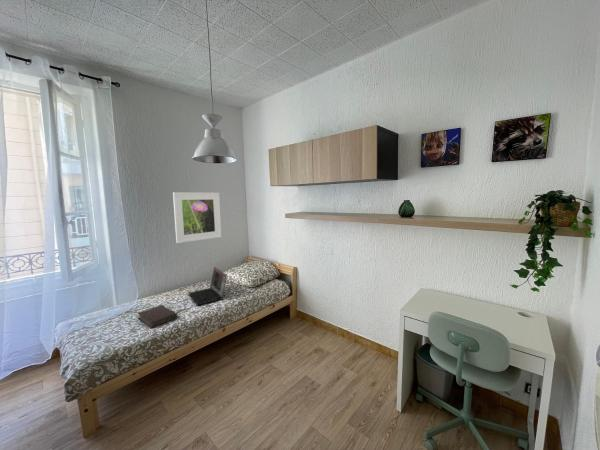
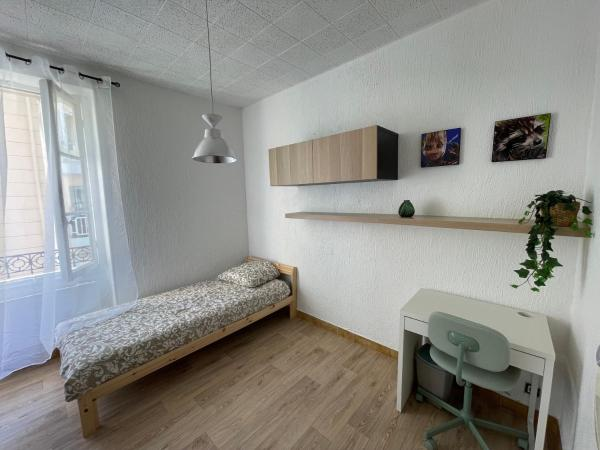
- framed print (199, 216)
- book (157, 315)
- laptop (207, 288)
